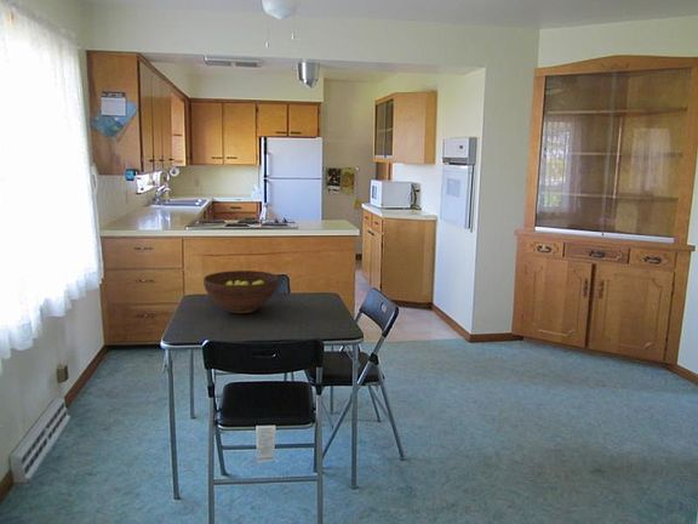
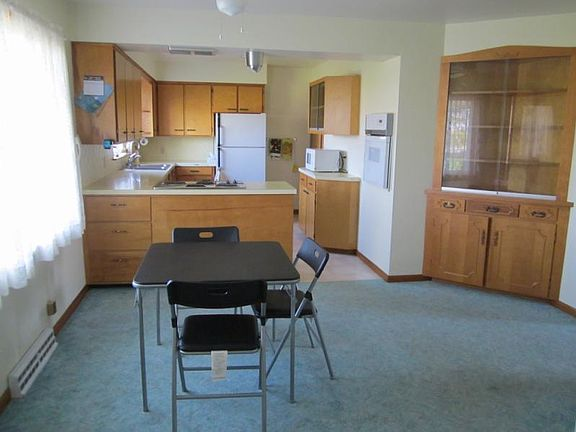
- fruit bowl (241, 294)
